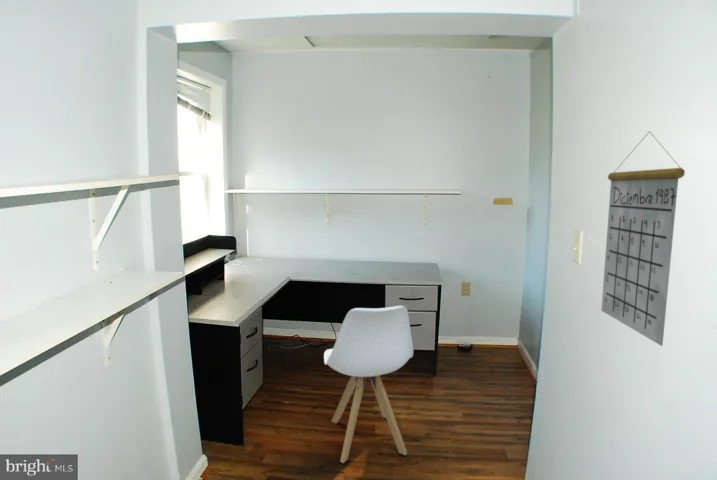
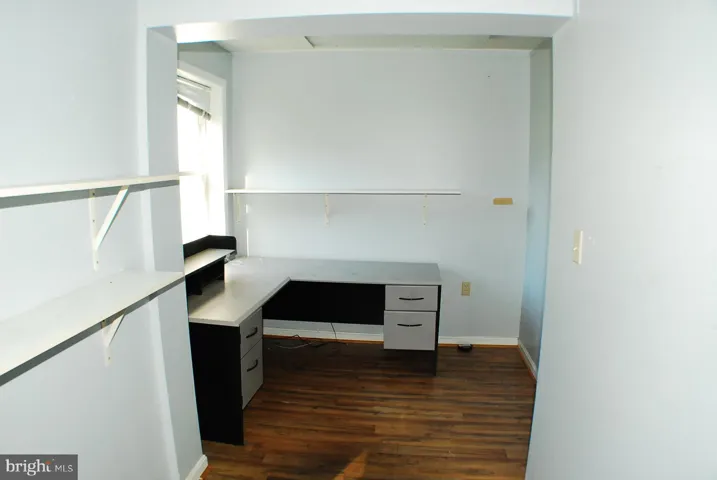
- calendar (636, 231)
- bar stool (367, 368)
